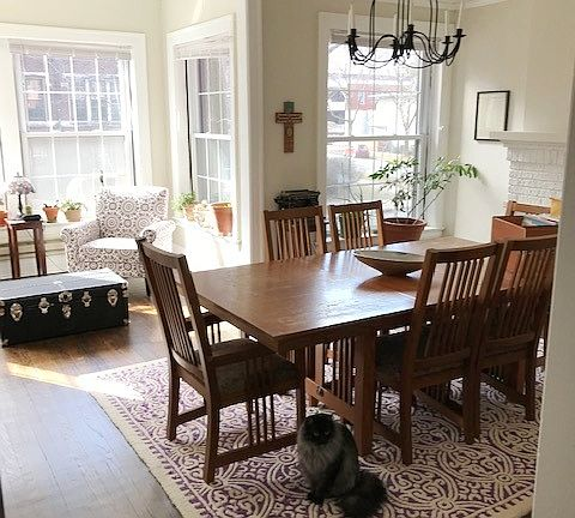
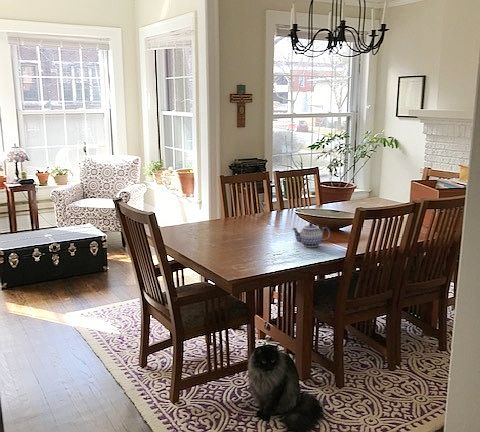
+ teapot (310, 234)
